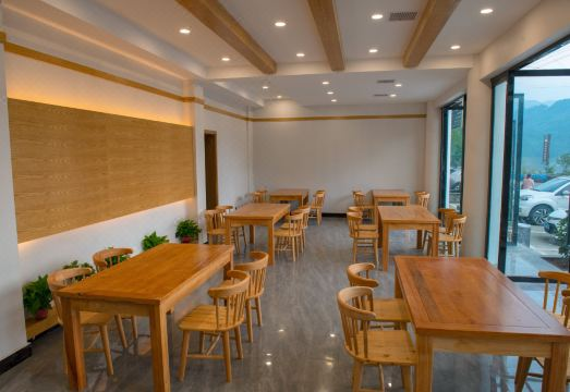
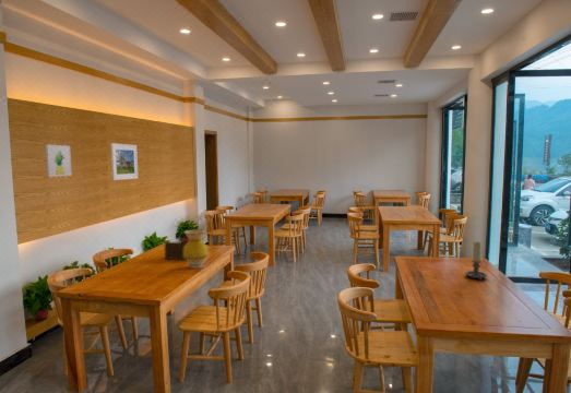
+ vase (195, 249)
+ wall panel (181, 249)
+ wall art (59, 160)
+ candle holder (477, 259)
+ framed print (124, 162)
